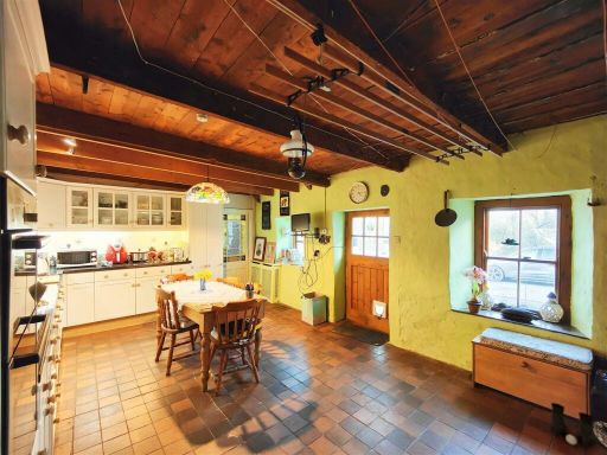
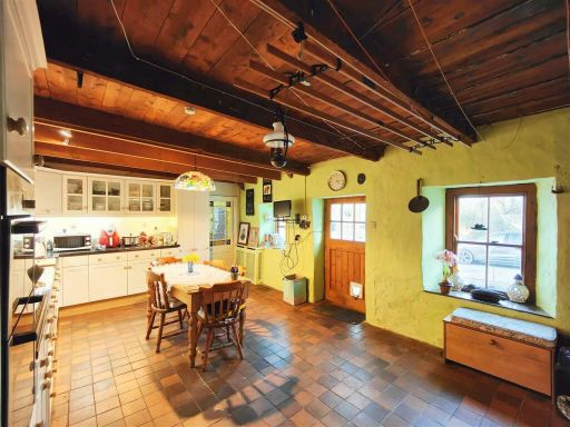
- boots (564, 422)
